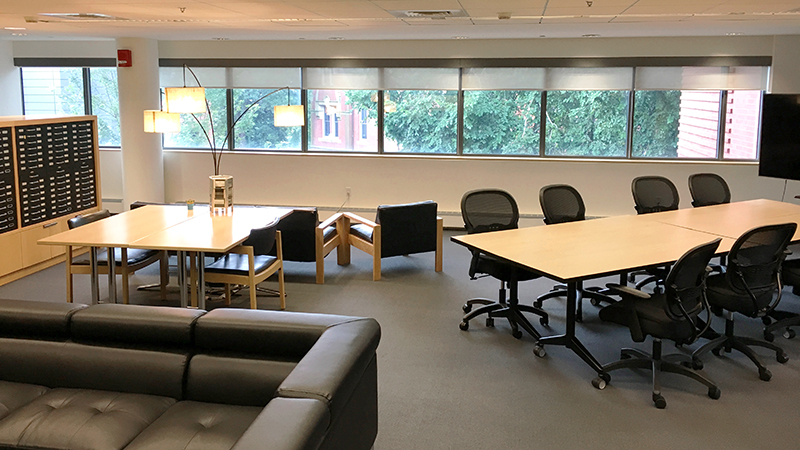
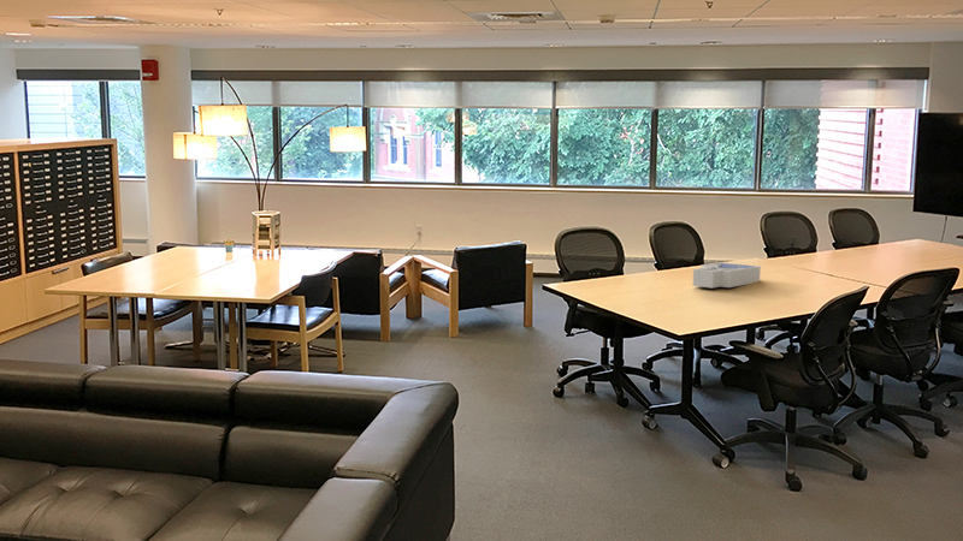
+ desk organizer (720, 274)
